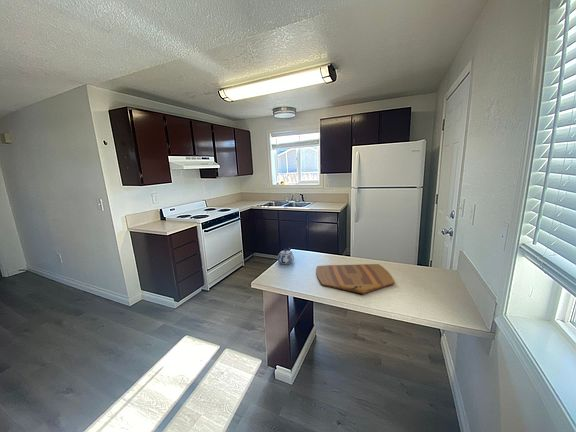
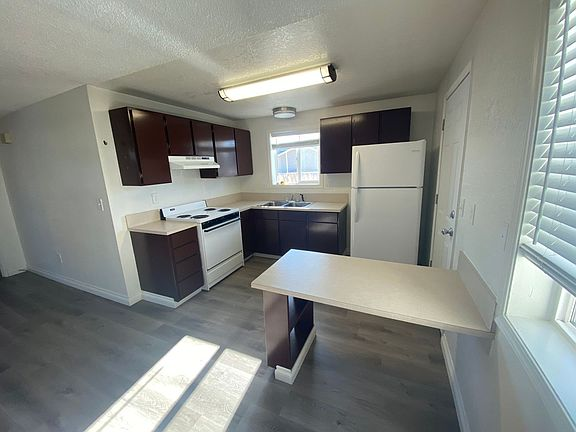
- cutting board (354, 276)
- teapot (286, 255)
